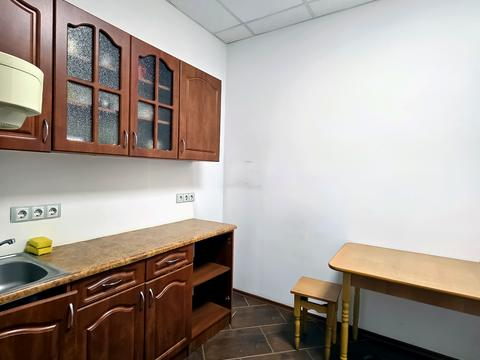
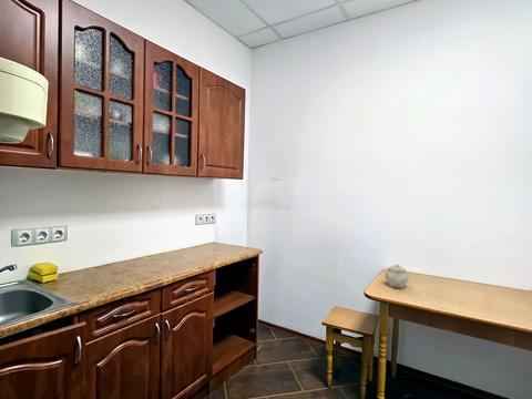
+ teapot (396, 274)
